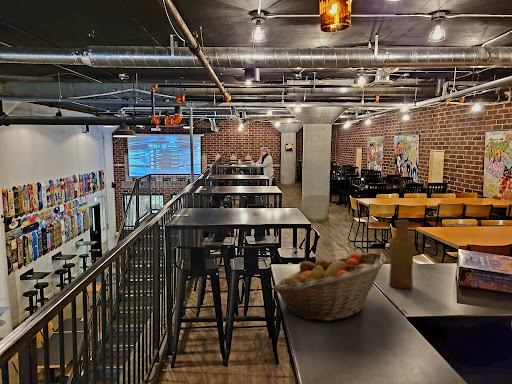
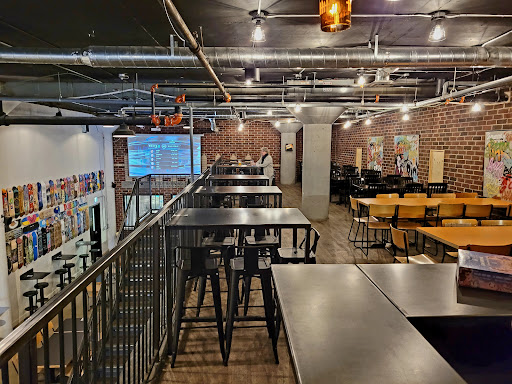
- vase (401, 252)
- fruit basket (331, 279)
